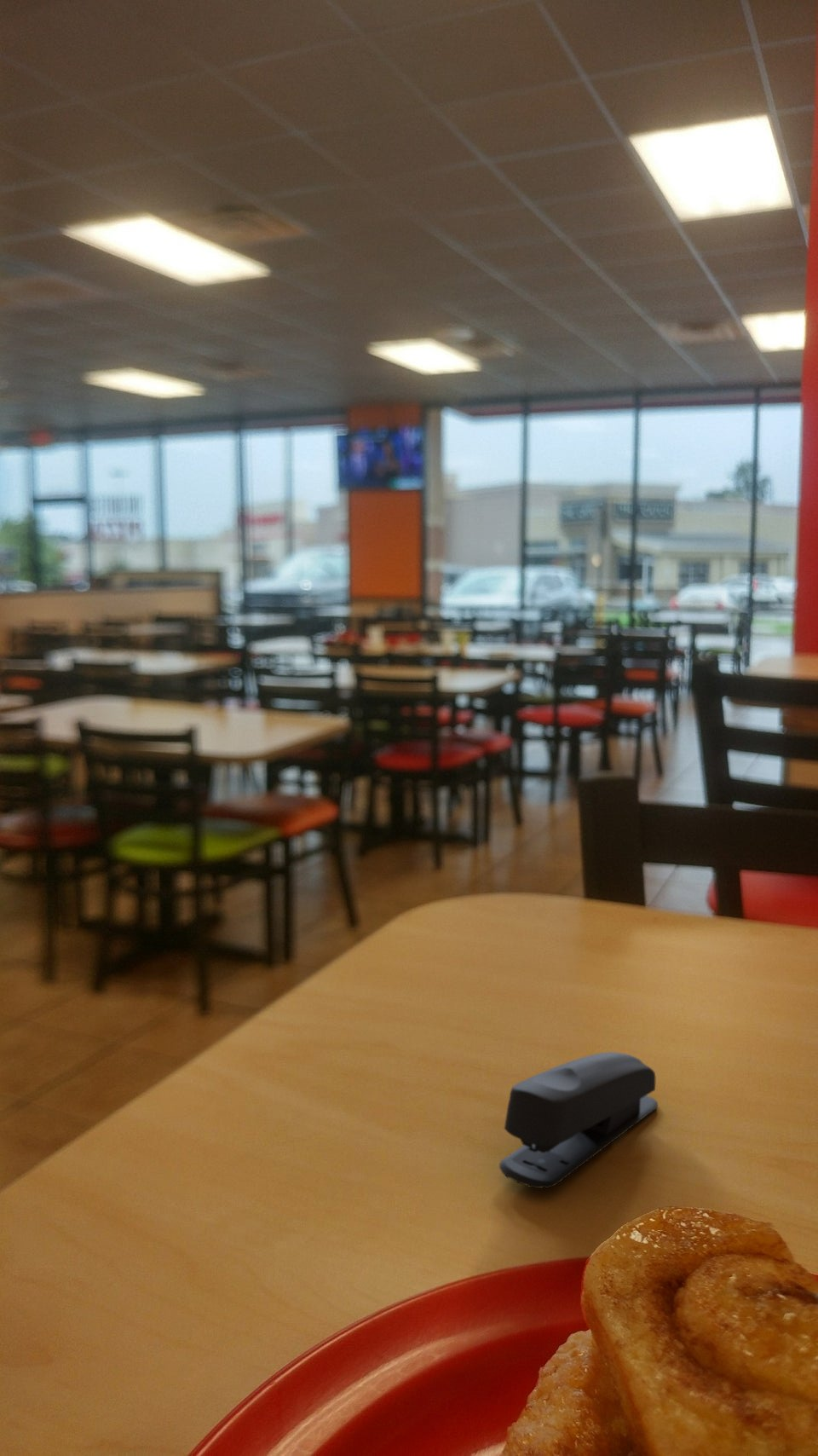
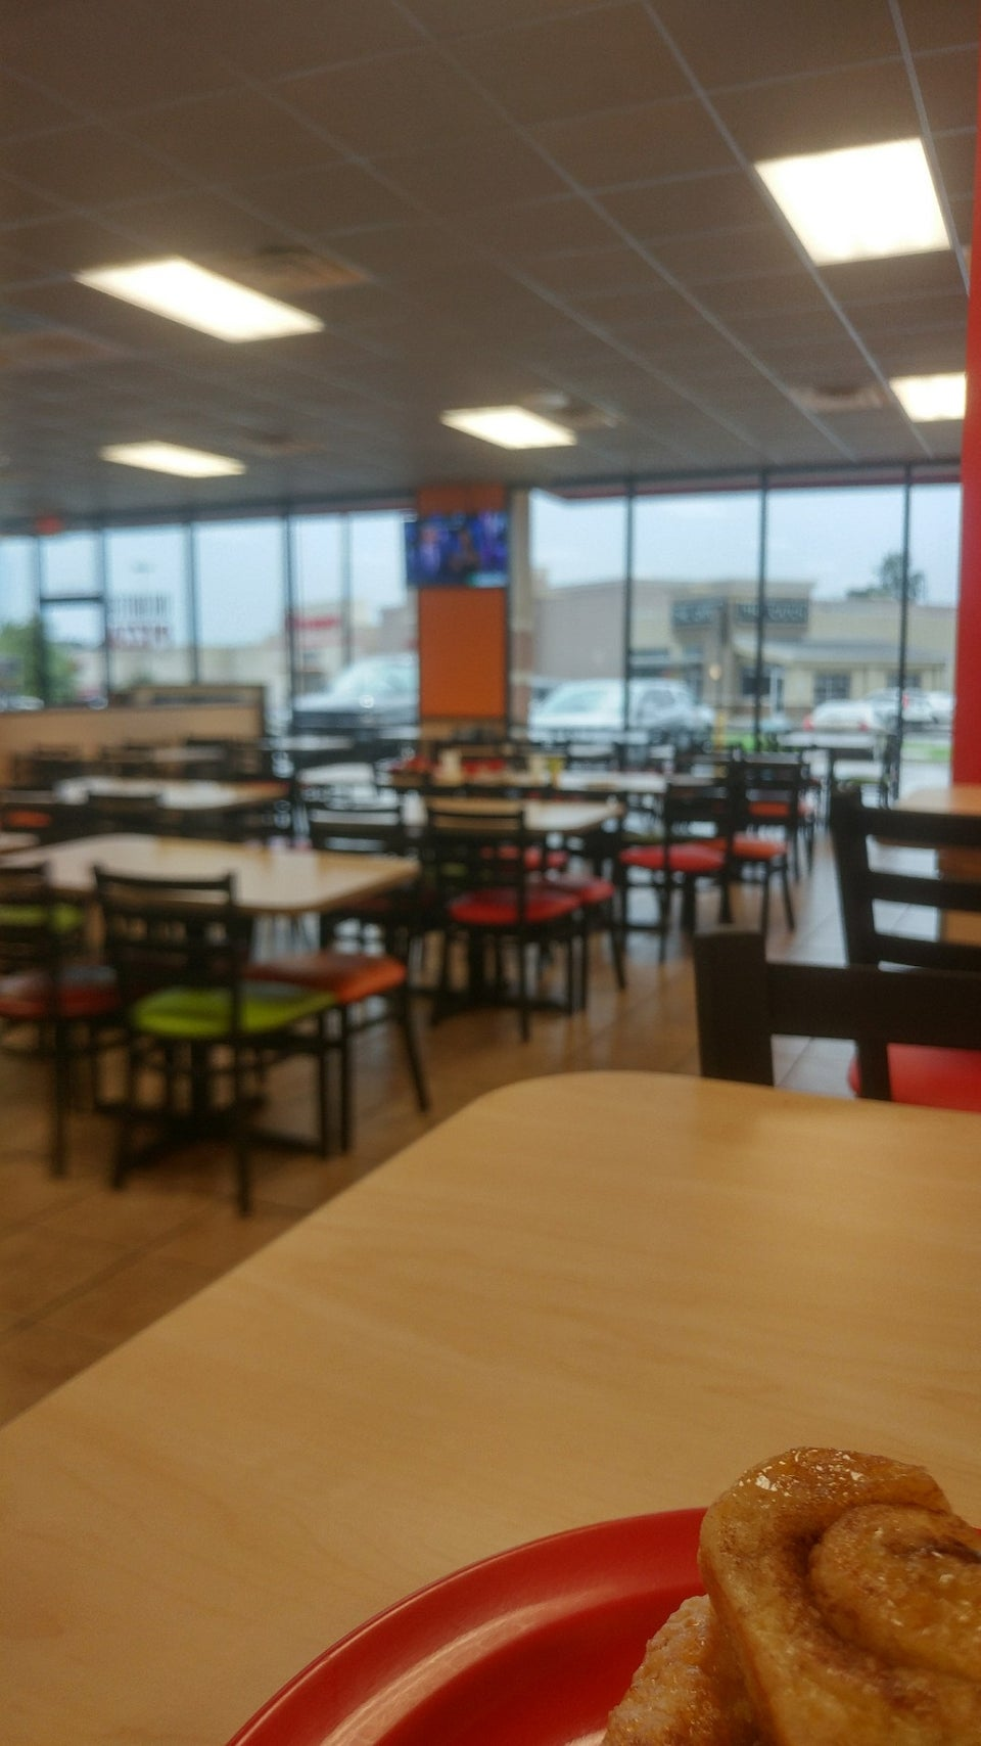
- stapler (584, 1097)
